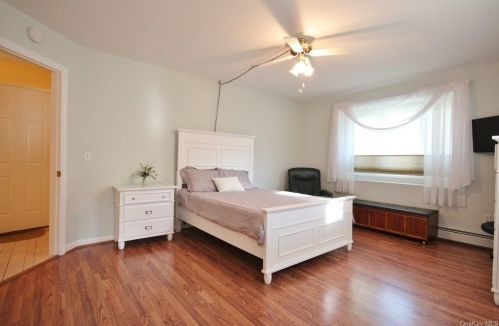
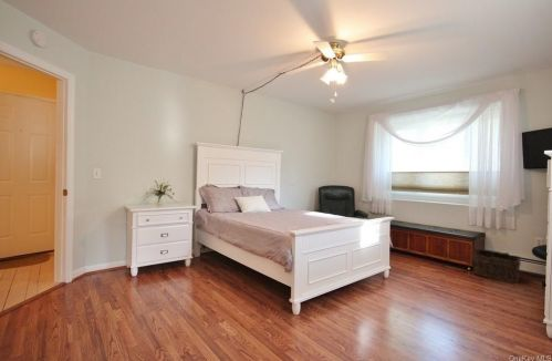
+ basket (497, 262)
